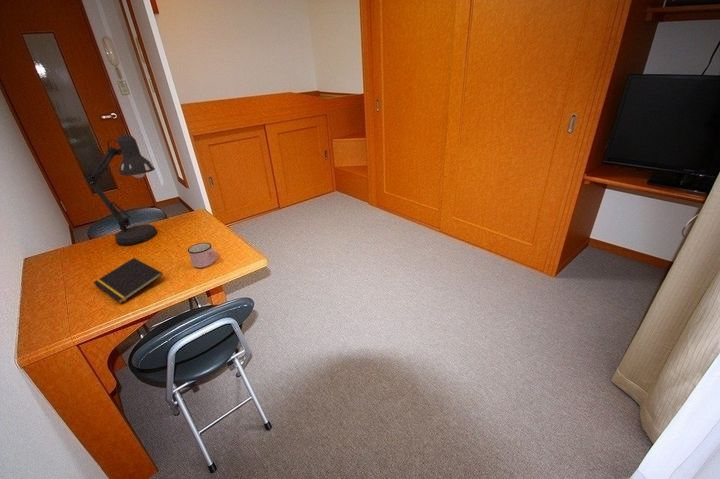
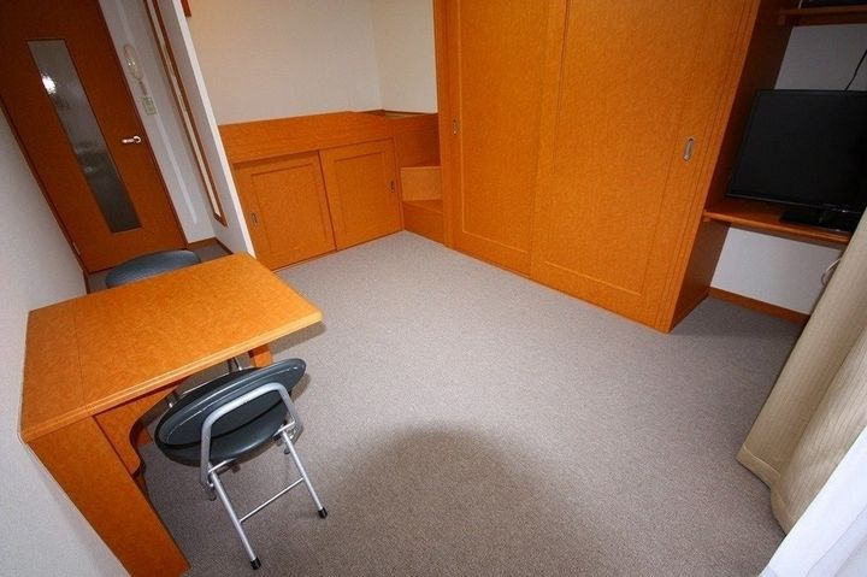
- desk lamp (124, 175)
- mug (205, 255)
- notepad (127, 278)
